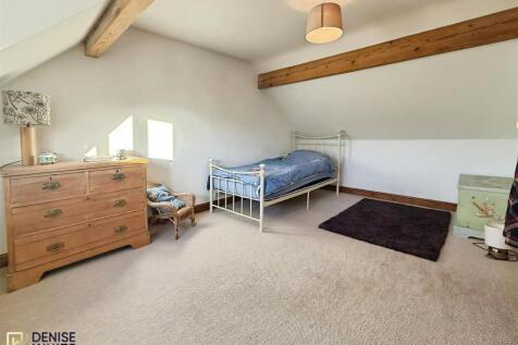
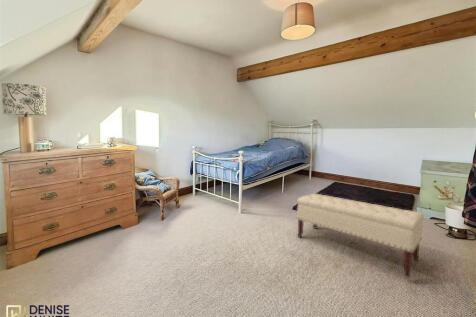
+ bench (352, 226)
